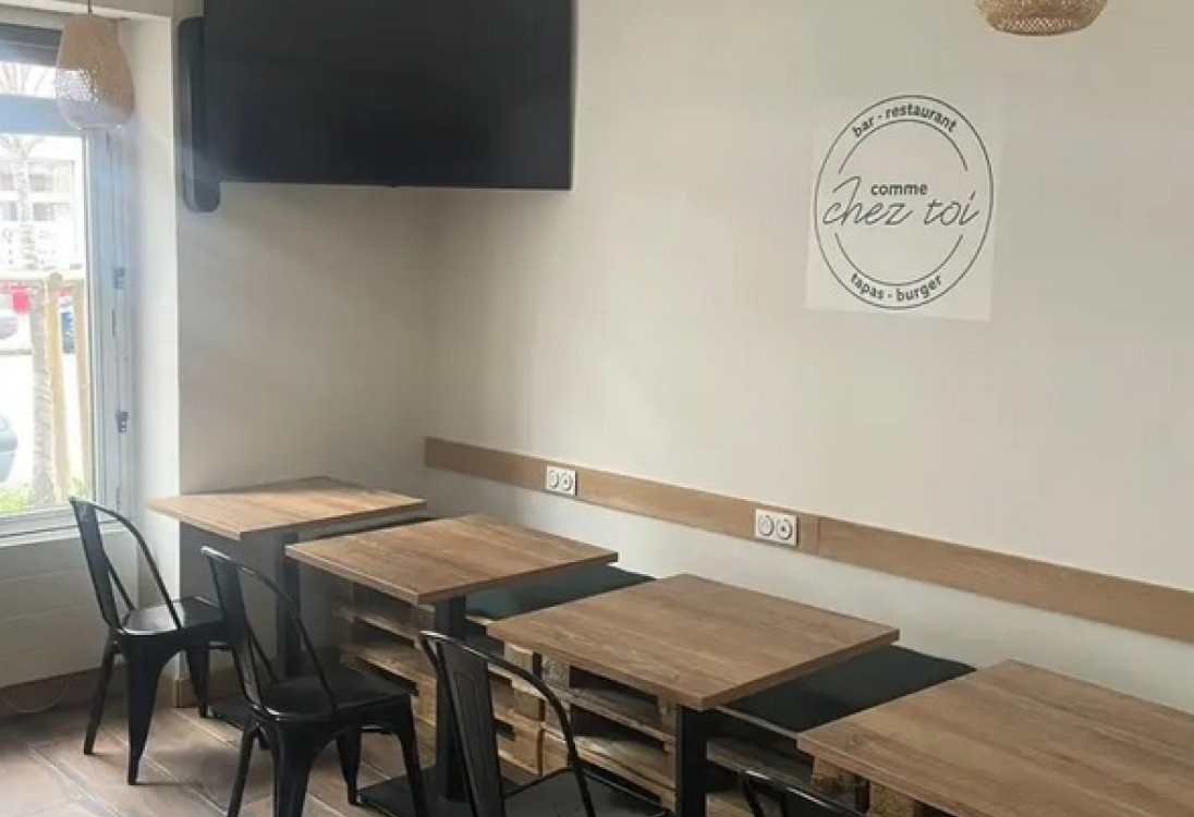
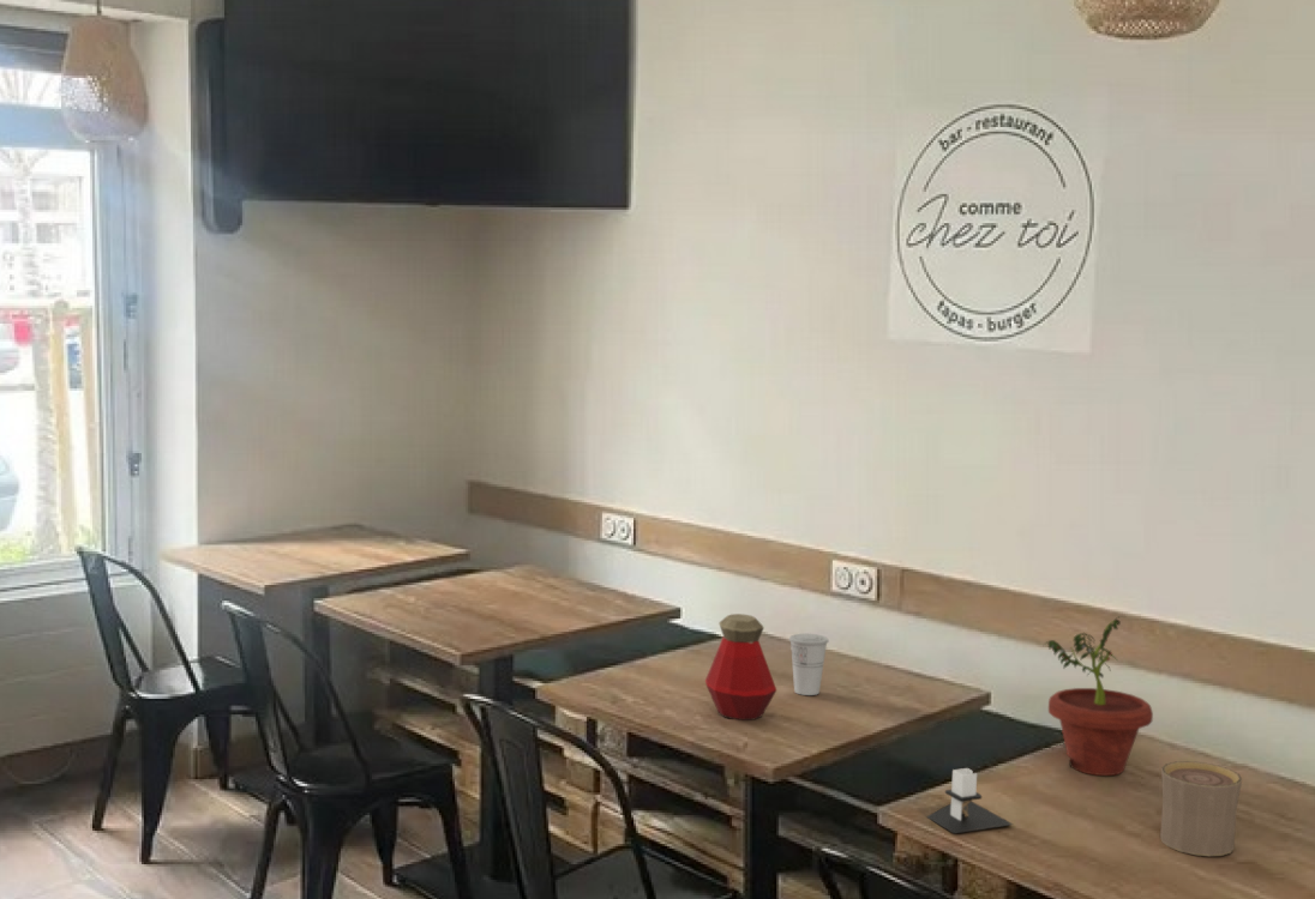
+ cup (1199, 808)
+ potted plant (1098, 689)
+ cup (807, 664)
+ architectural model (963, 794)
+ bottle (740, 665)
